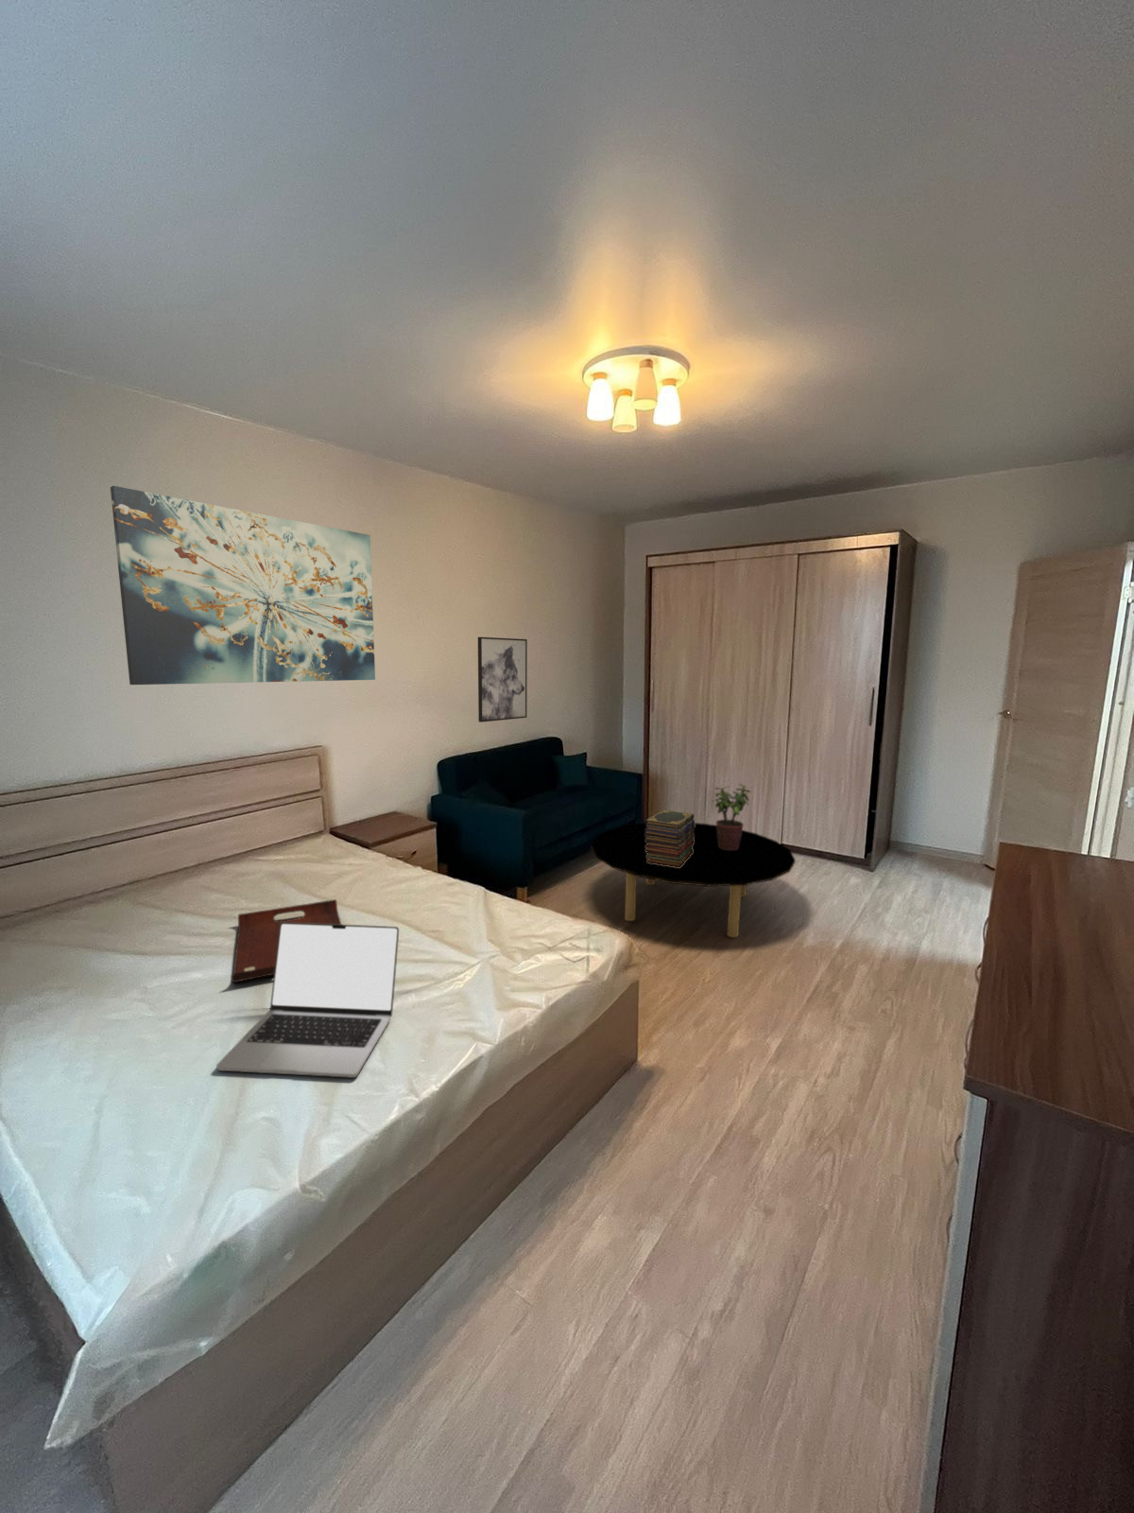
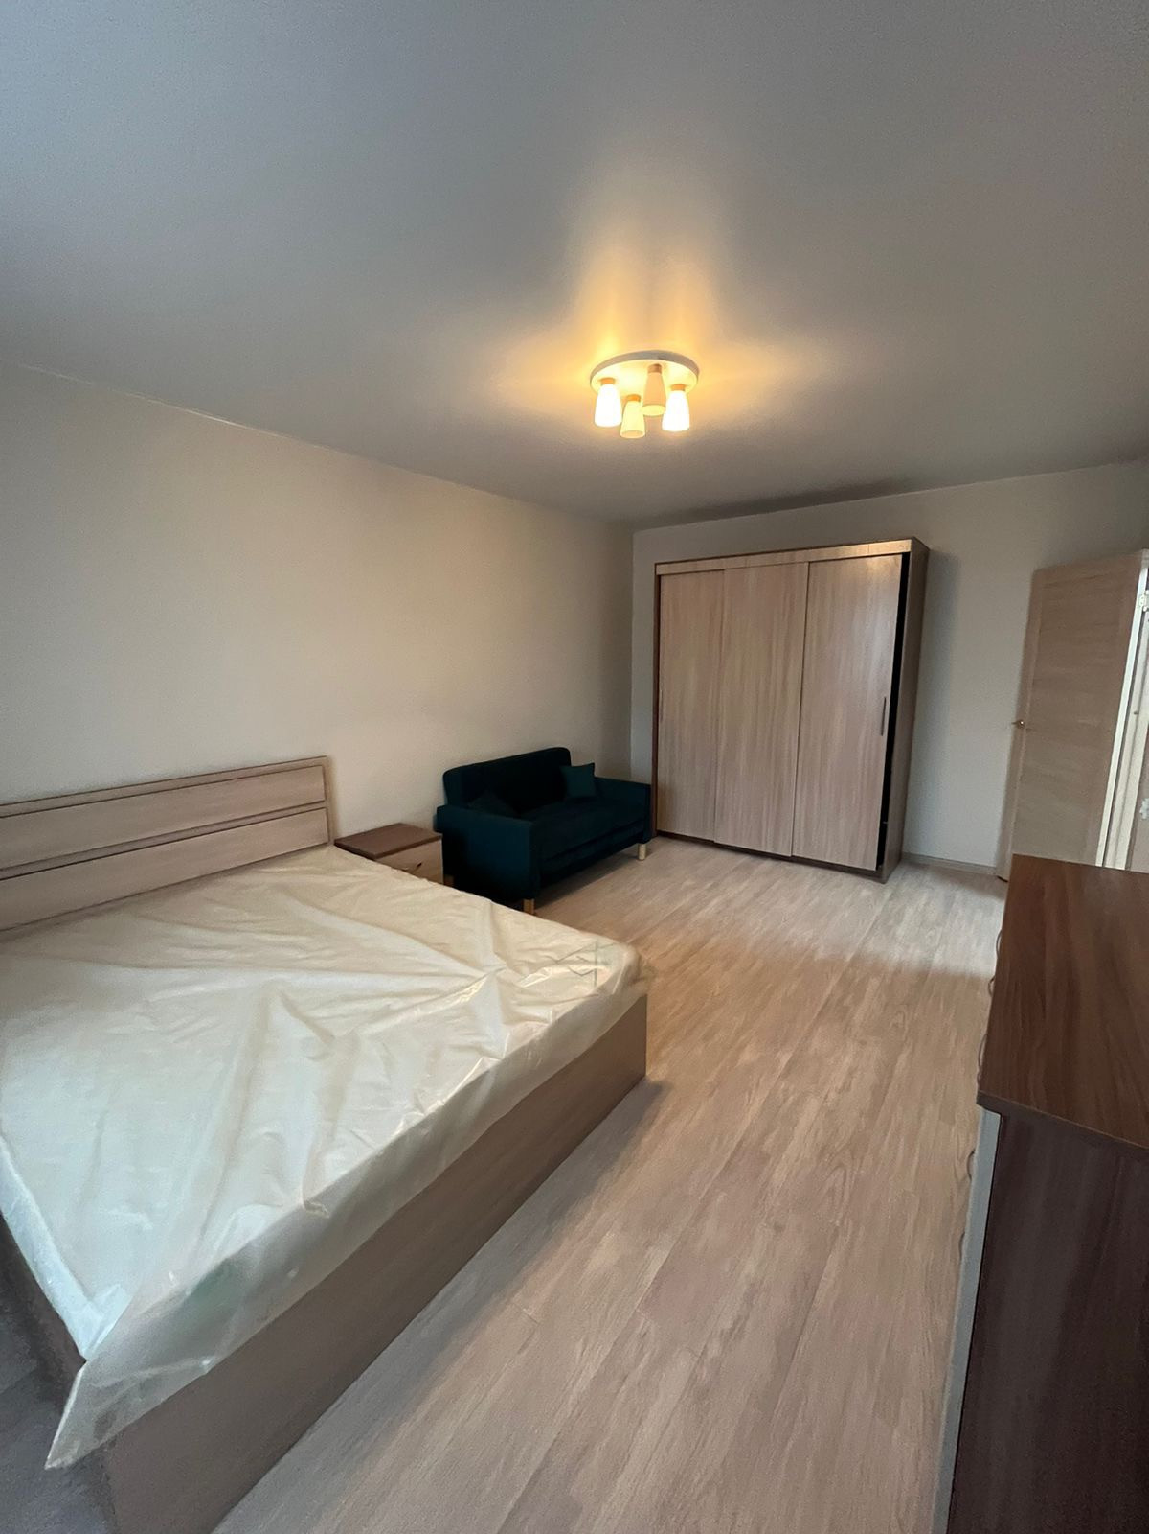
- coffee table (688, 878)
- book stack (669, 836)
- laptop (314, 992)
- potted plant (733, 817)
- serving tray (278, 938)
- wall art (503, 679)
- wall art (266, 599)
